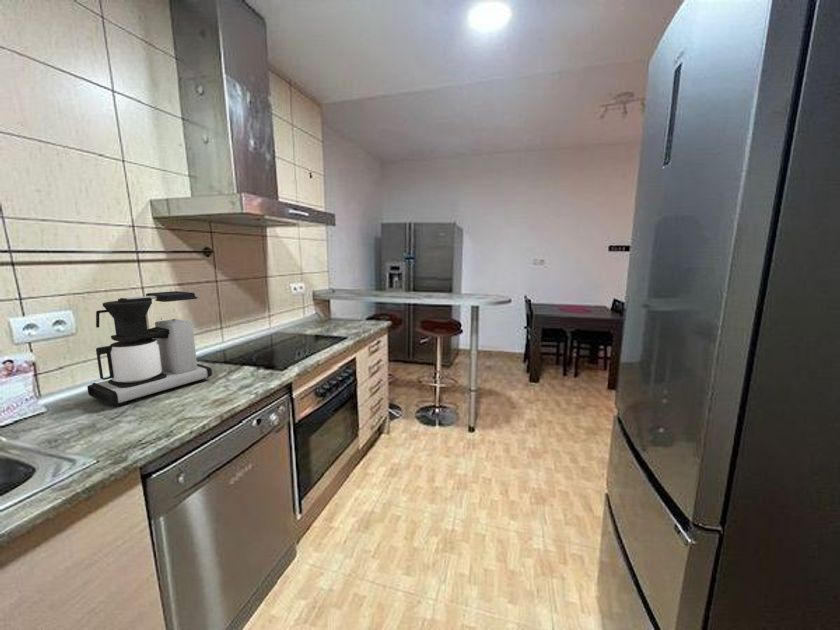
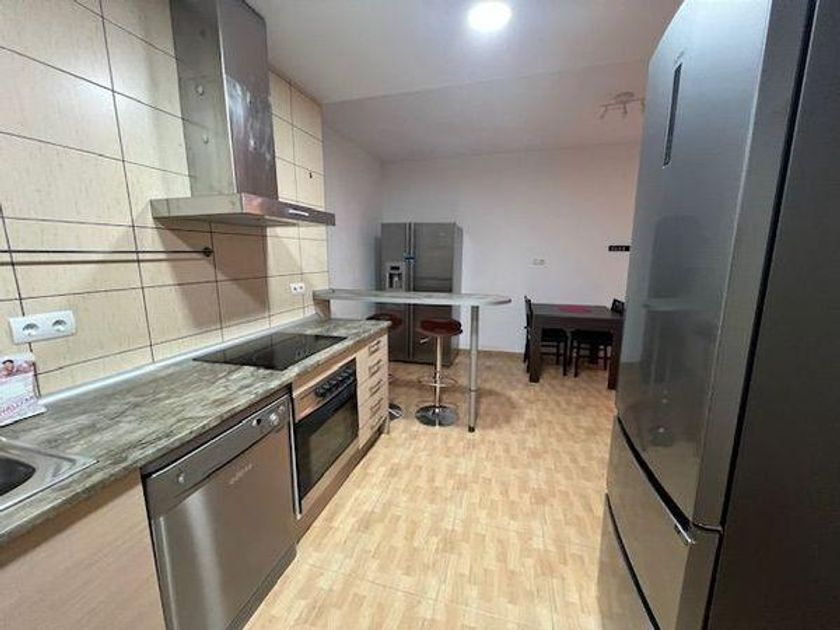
- coffee maker (149, 343)
